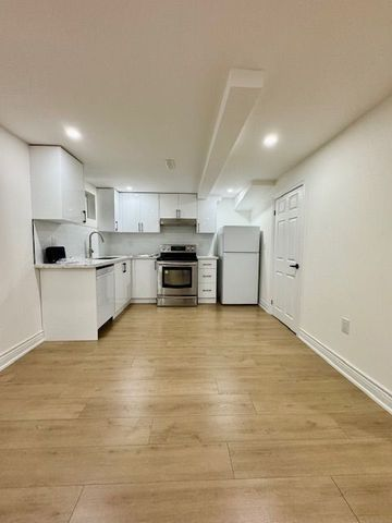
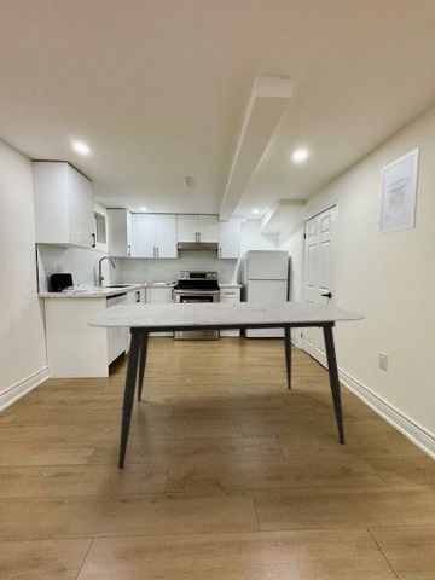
+ dining table (226, 329)
+ wall art (396, 196)
